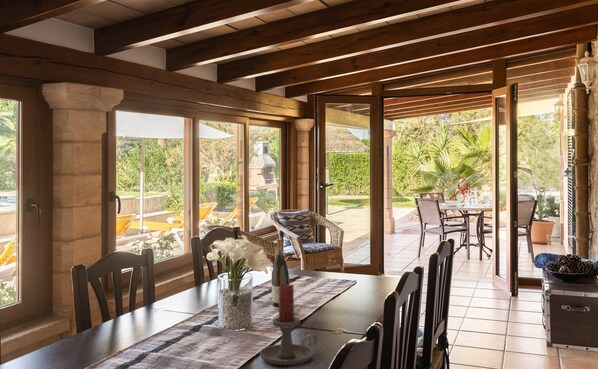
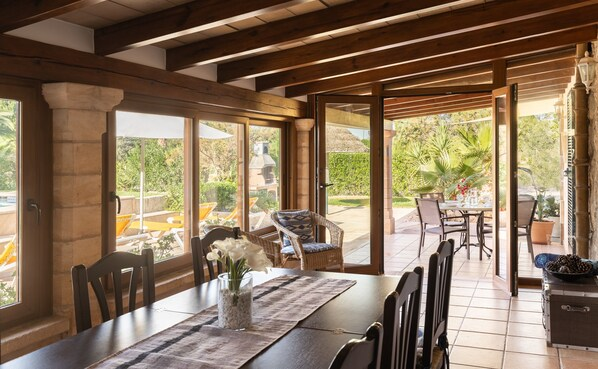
- wine bottle (280, 271)
- candle holder (292, 319)
